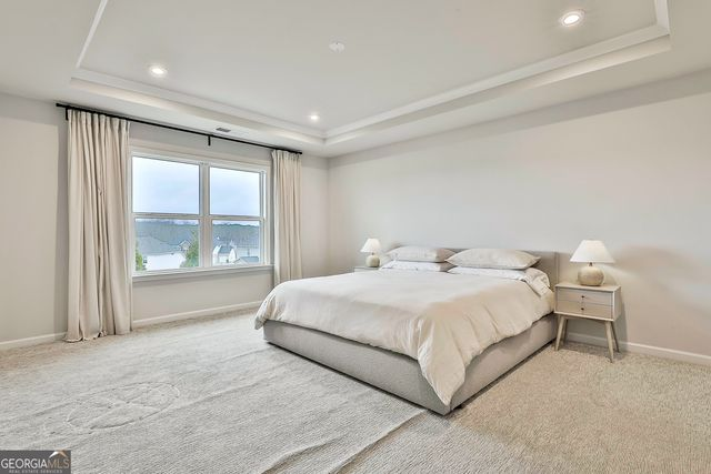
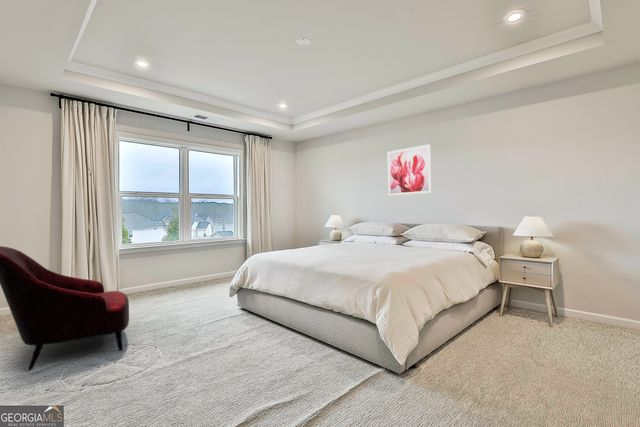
+ wall art (408, 171)
+ armchair (67, 296)
